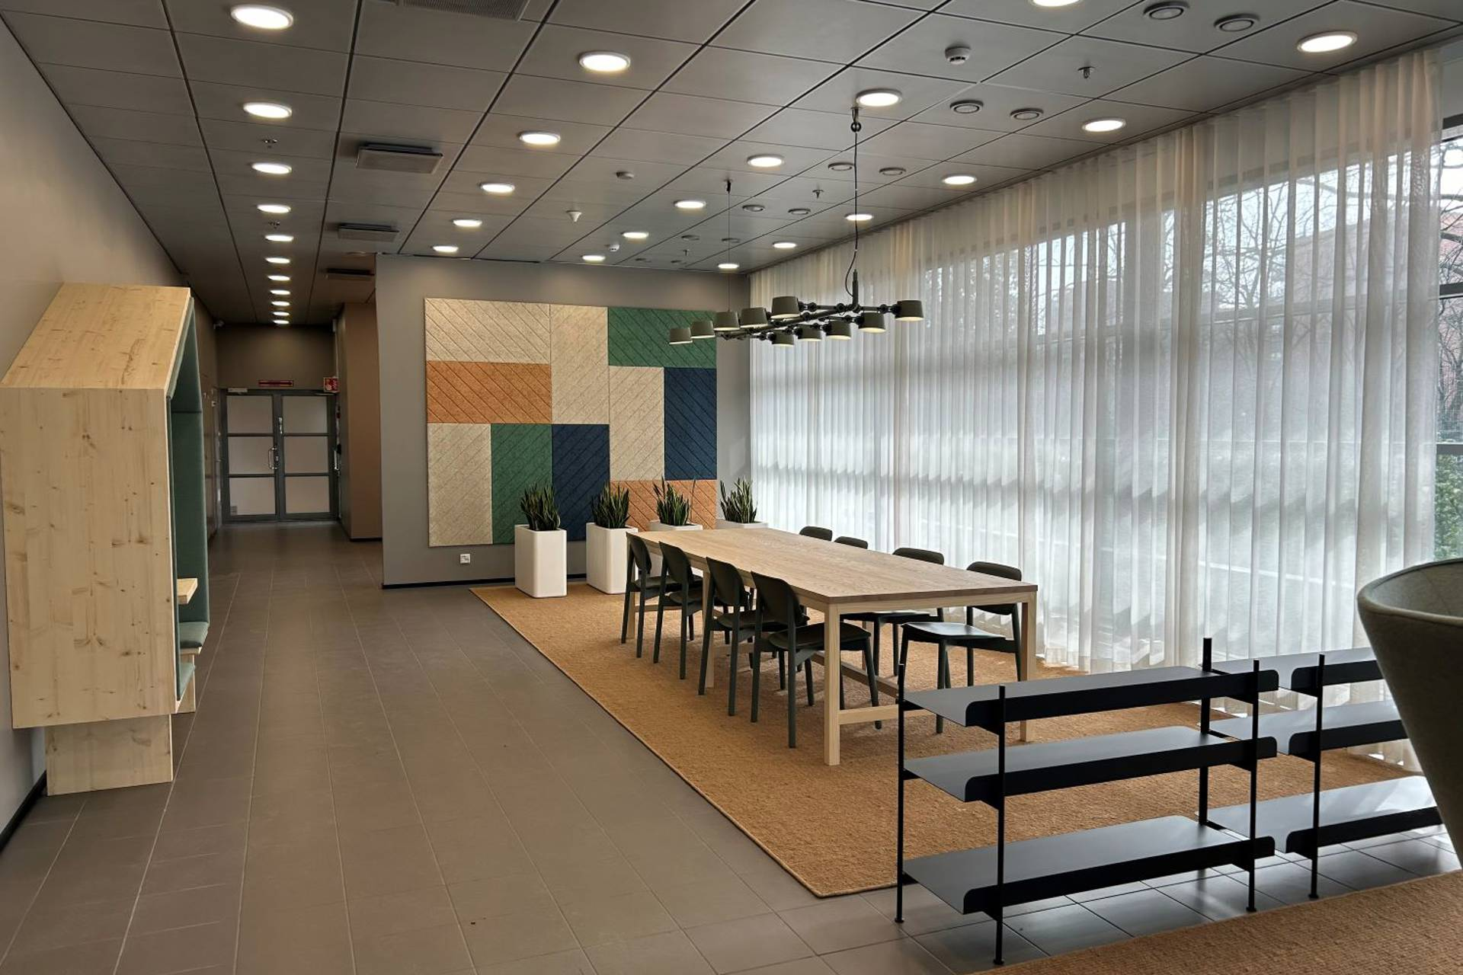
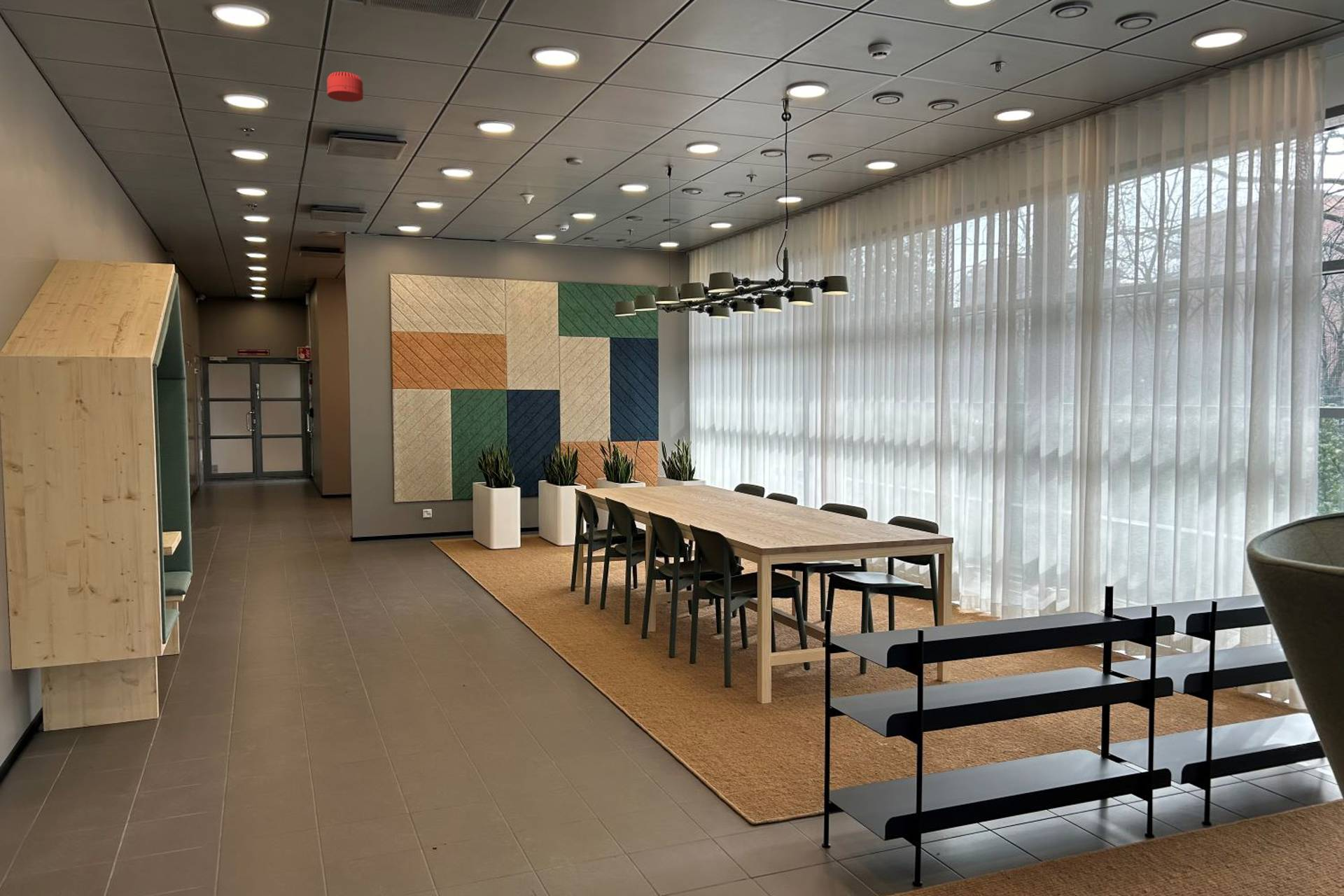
+ smoke detector (345, 86)
